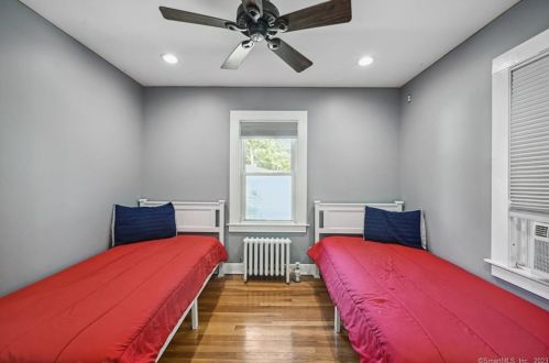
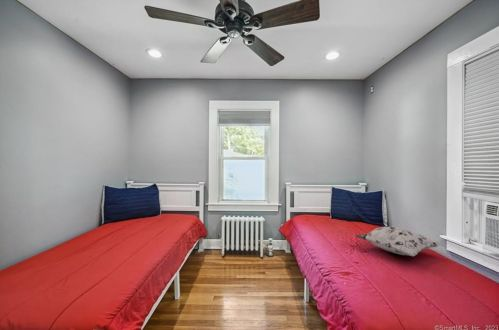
+ decorative pillow (395, 239)
